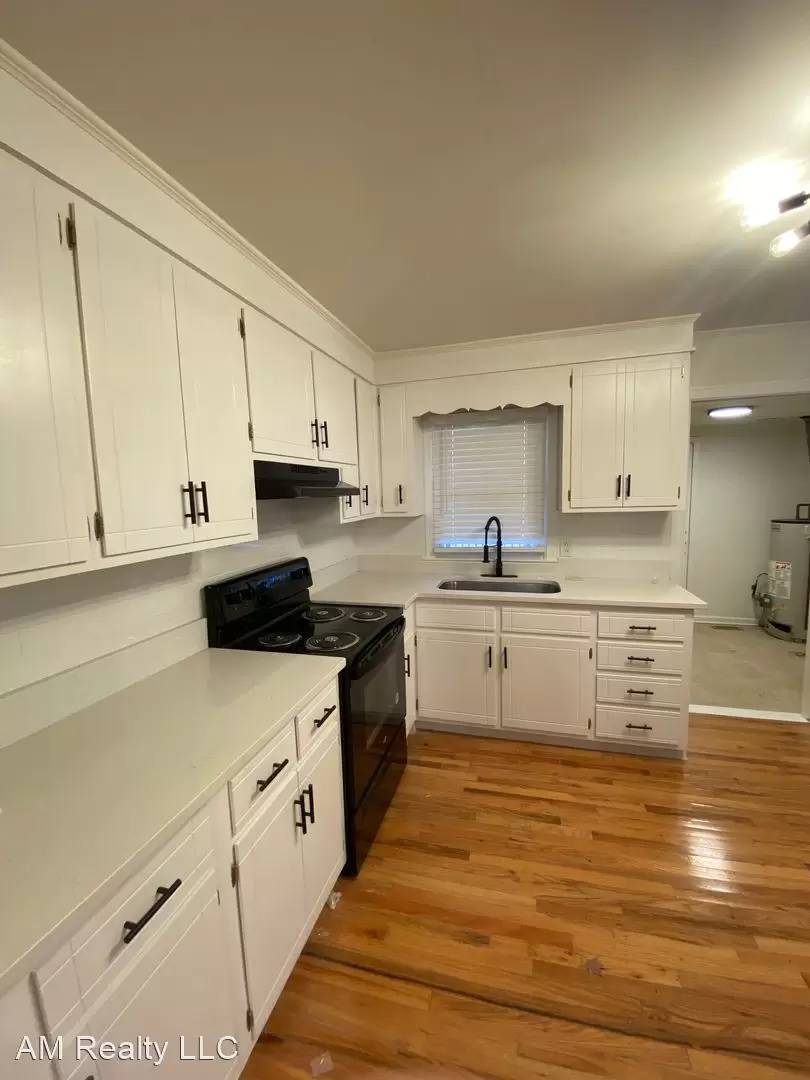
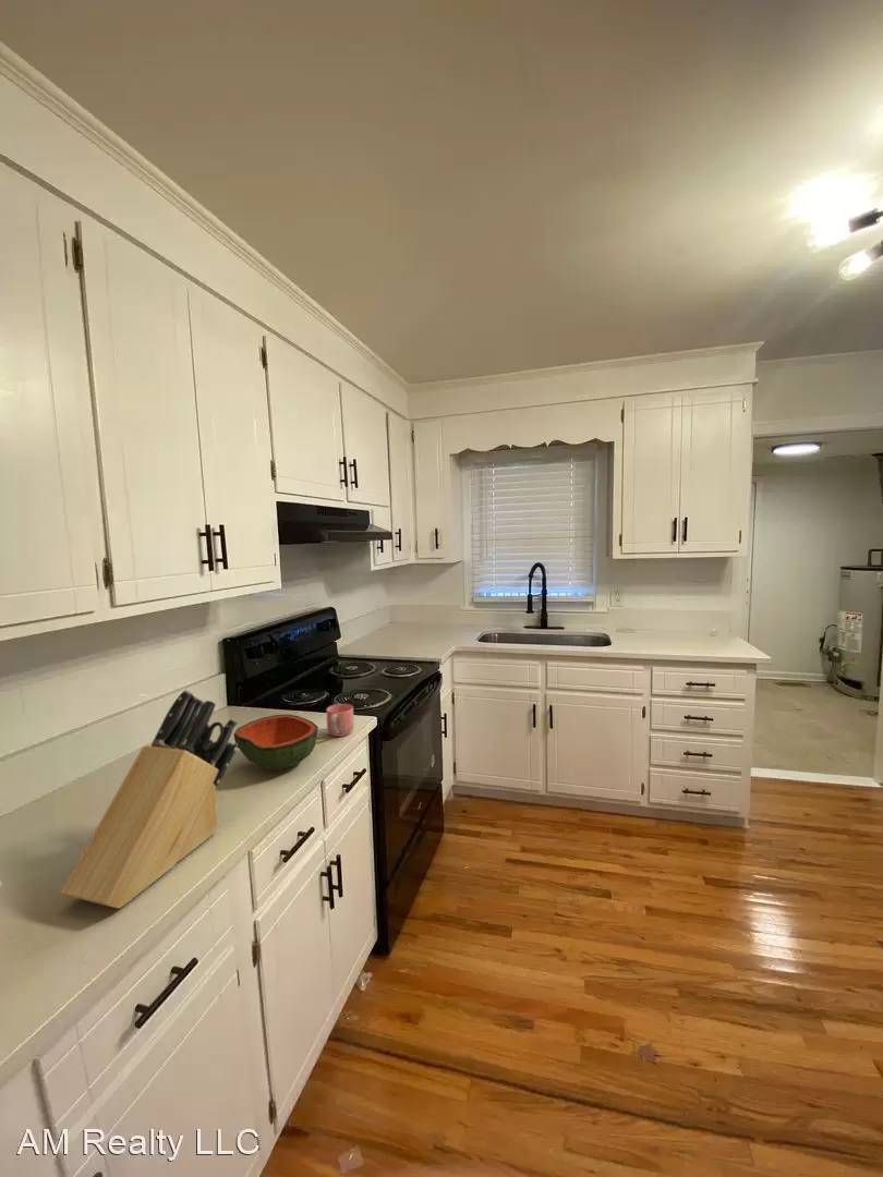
+ bowl (278, 745)
+ mug (339, 721)
+ knife block (161, 779)
